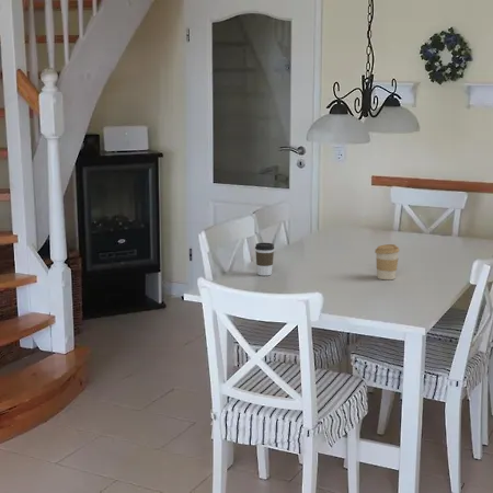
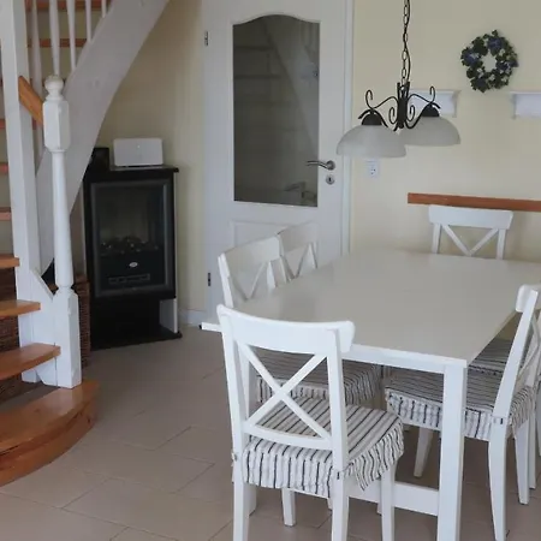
- coffee cup (387, 261)
- coffee cup (264, 259)
